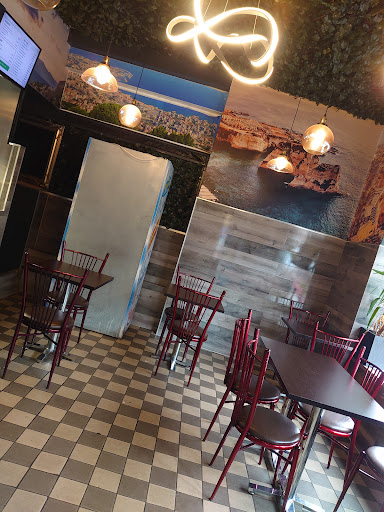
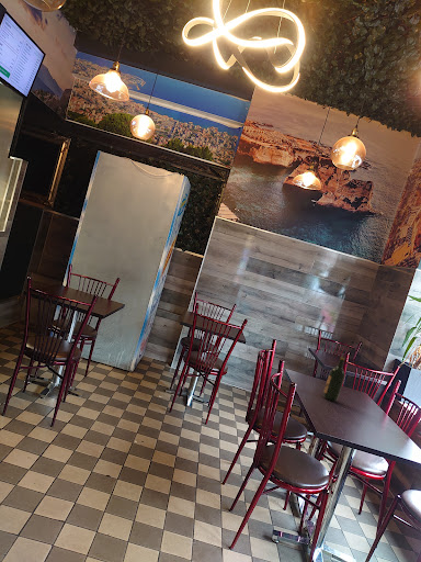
+ wine bottle (335, 378)
